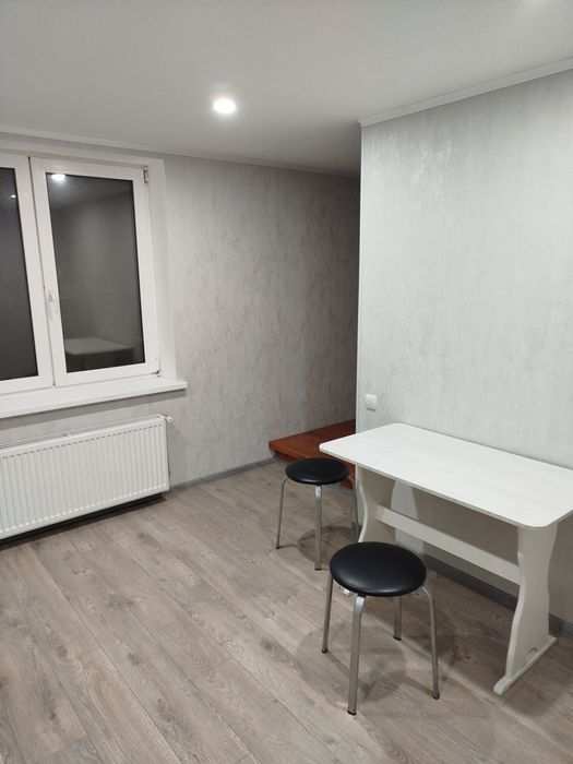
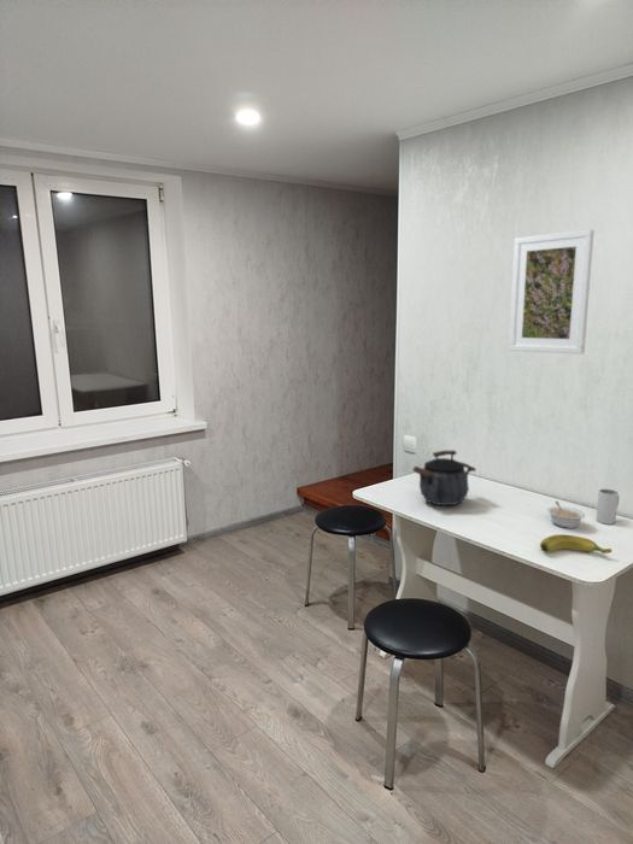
+ banana (572, 546)
+ legume (563, 516)
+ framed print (547, 294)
+ kettle (444, 476)
+ mug (609, 505)
